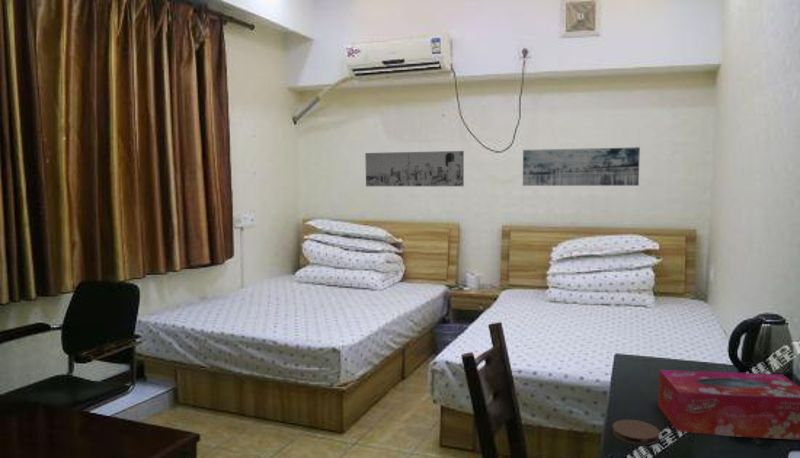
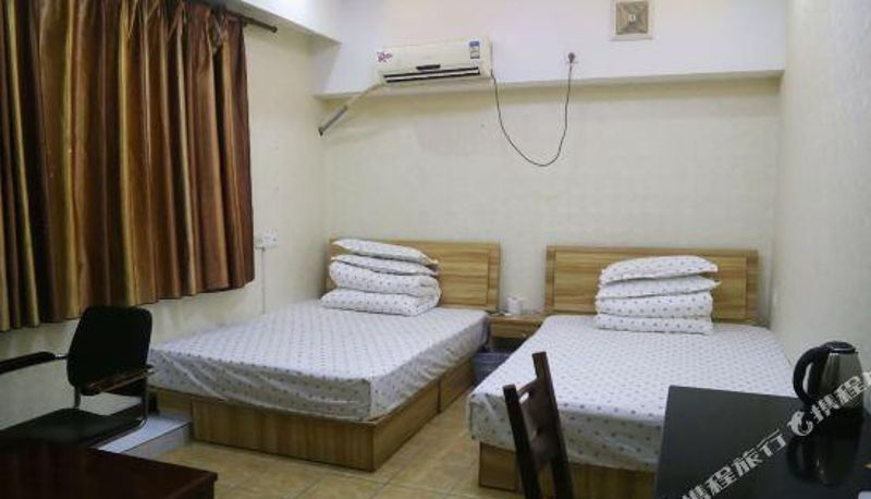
- wall art (413, 169)
- coaster (635, 431)
- wall art (579, 167)
- tissue box (731, 402)
